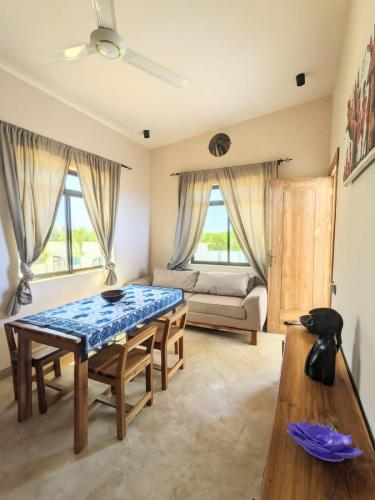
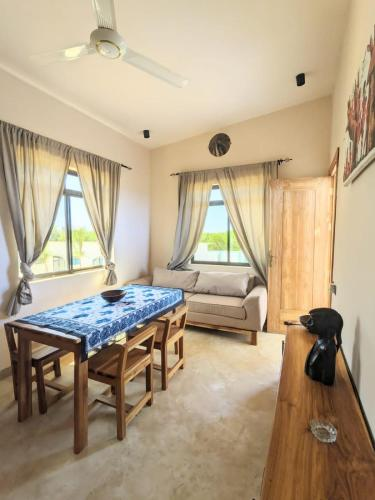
- decorative bowl (322, 434)
